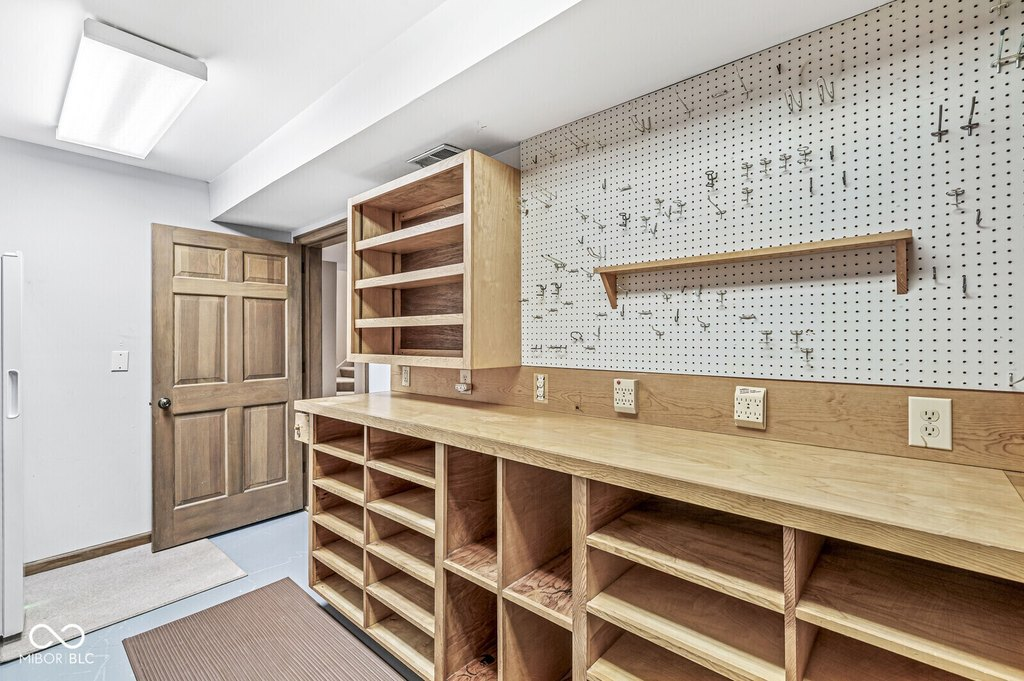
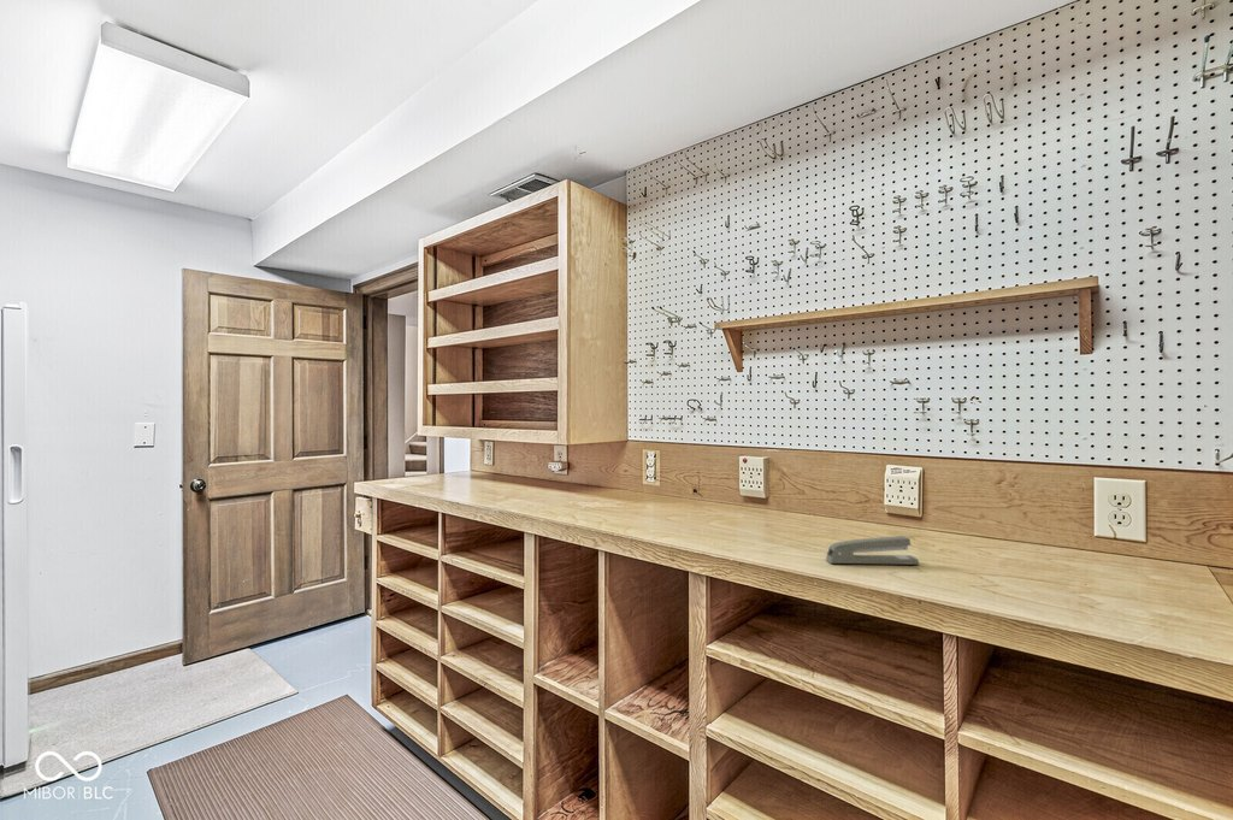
+ stapler (872, 549)
